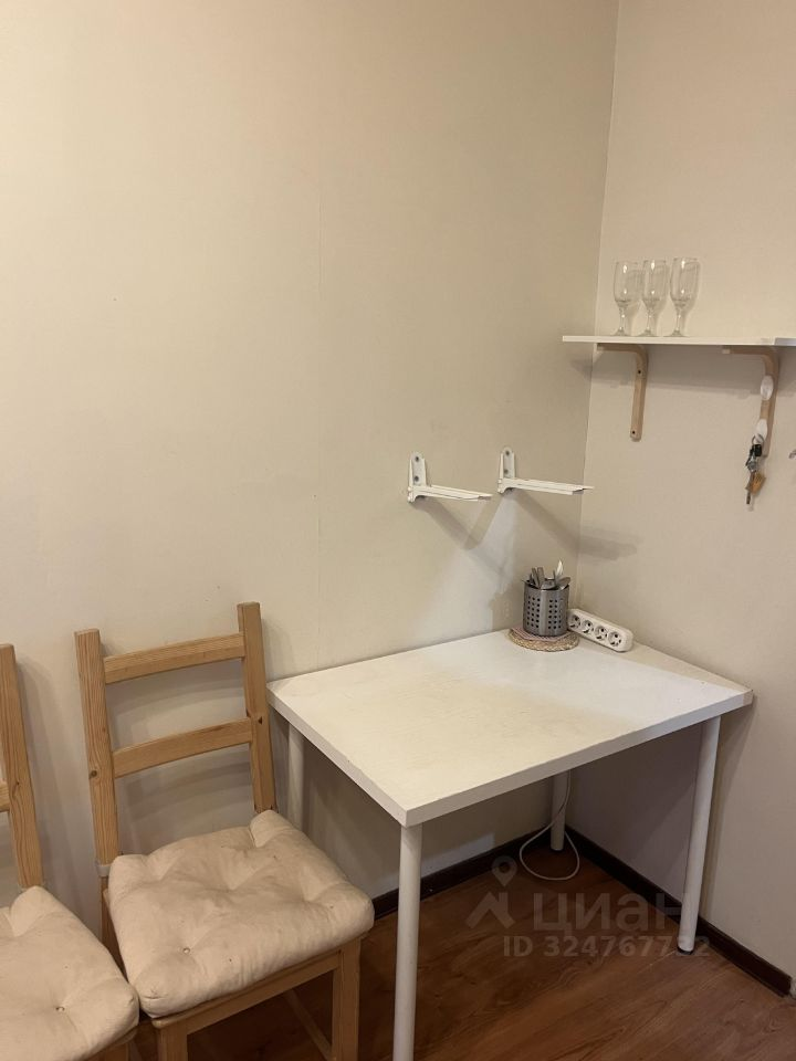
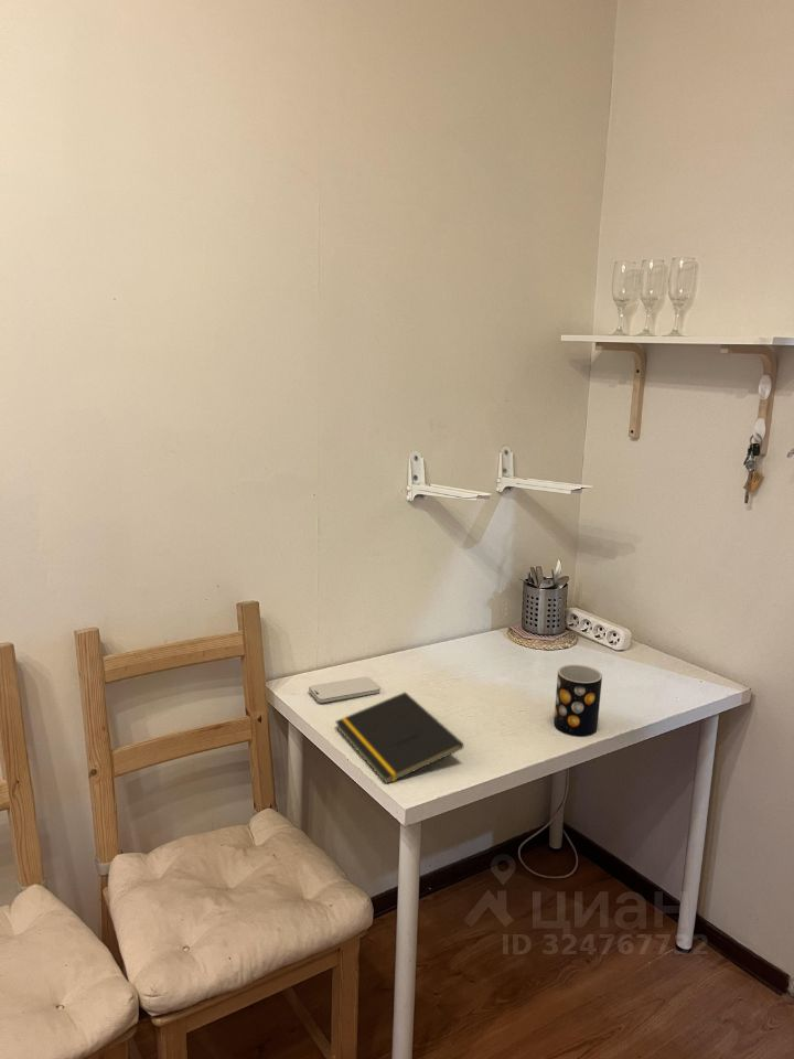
+ mug (573, 696)
+ notepad (396, 734)
+ smartphone (344, 688)
